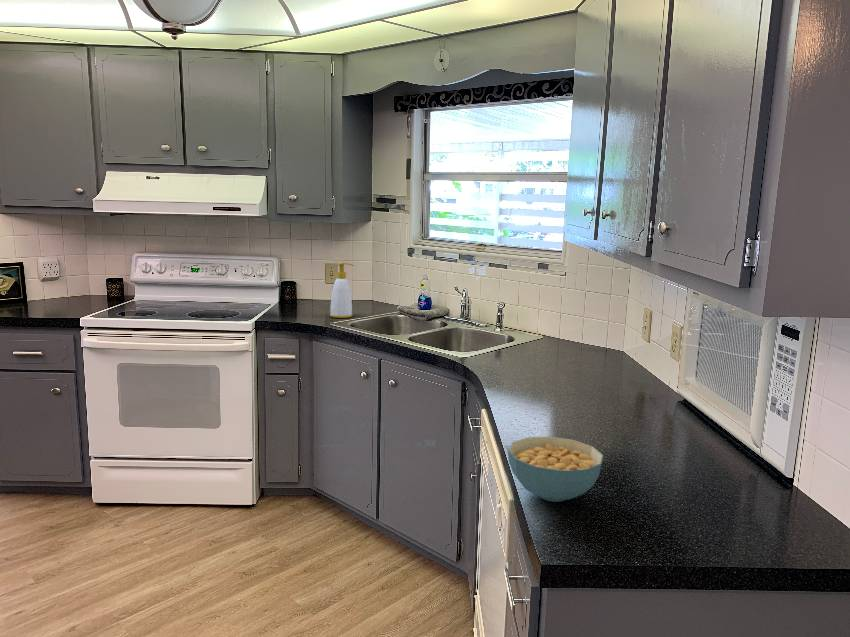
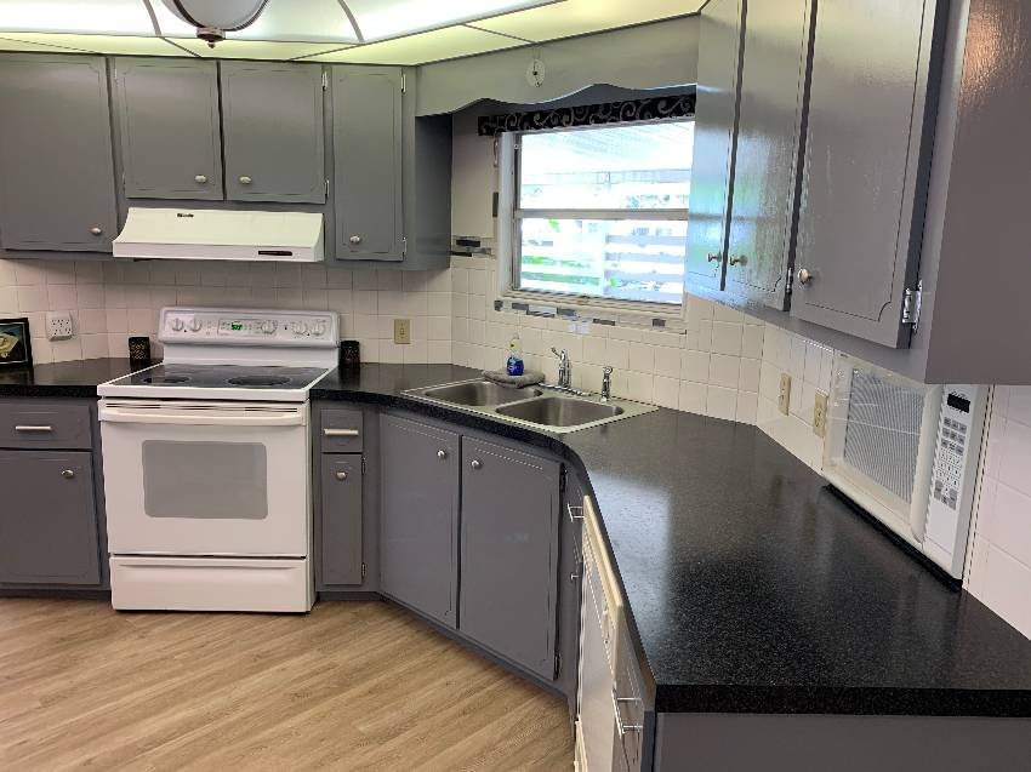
- cereal bowl (553, 474)
- soap bottle (341, 289)
